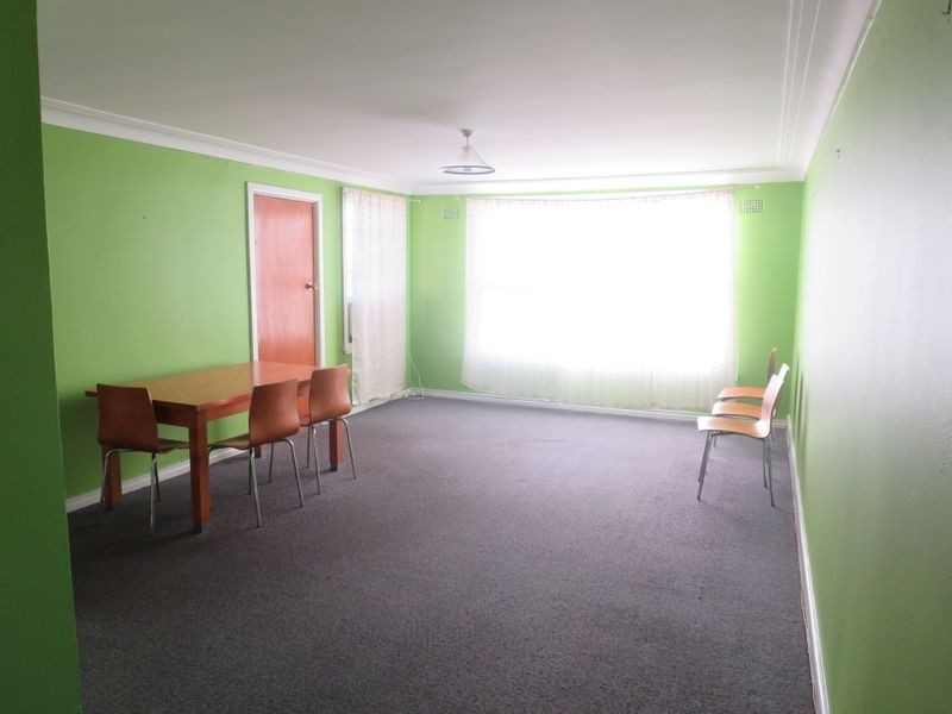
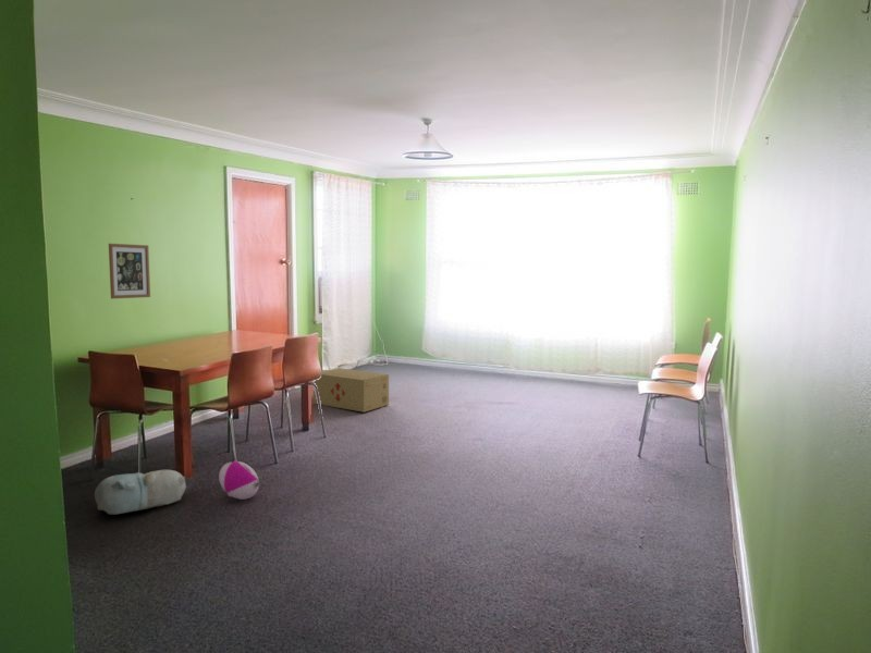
+ wall art (130, 271)
+ plush toy (142, 486)
+ cardboard box (351, 389)
+ ball (240, 479)
